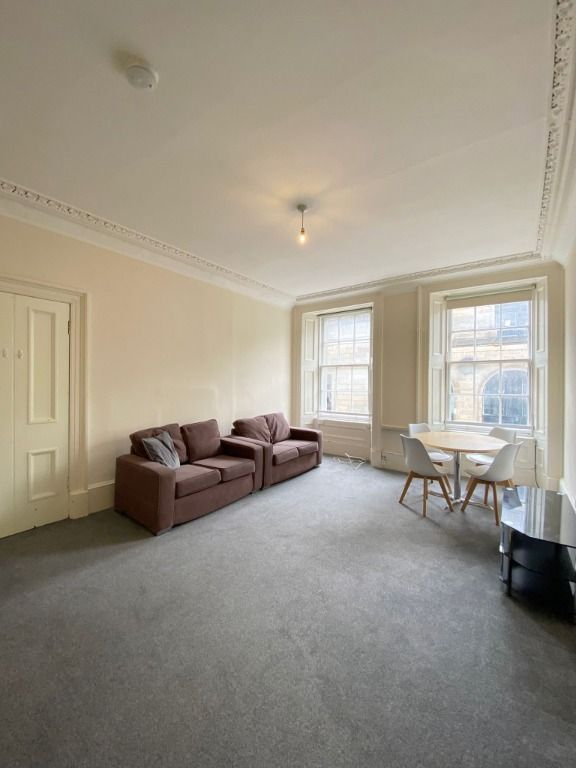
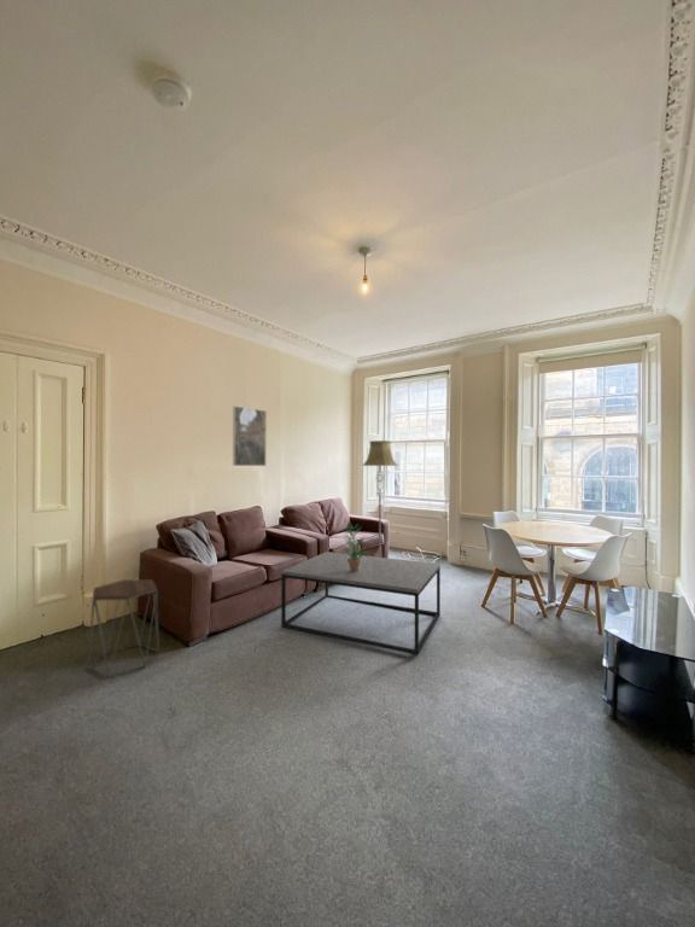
+ floor lamp (380, 509)
+ coffee table (363, 588)
+ potted plant (354, 546)
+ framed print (250, 437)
+ side table (122, 623)
